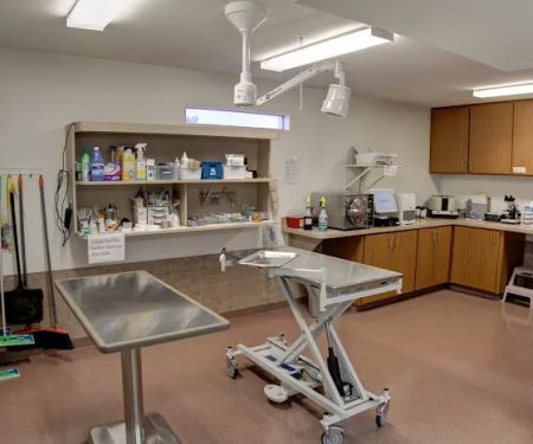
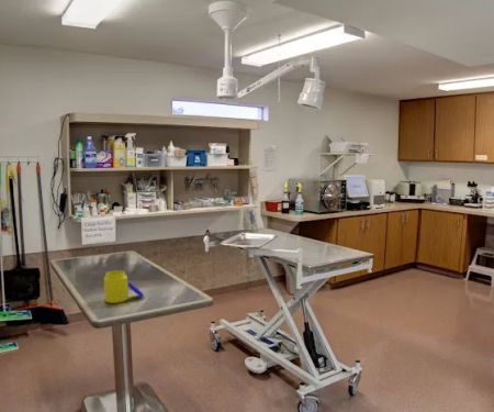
+ jar (124, 285)
